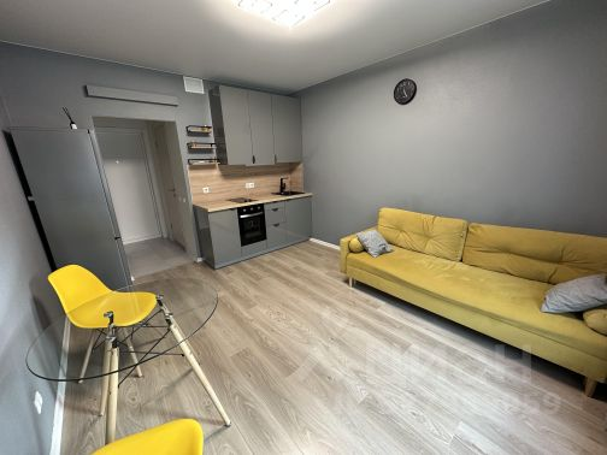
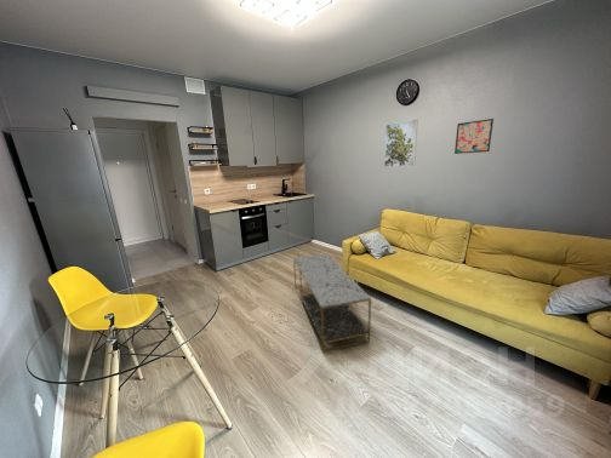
+ wall art (473, 137)
+ coffee table (325, 292)
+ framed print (399, 144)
